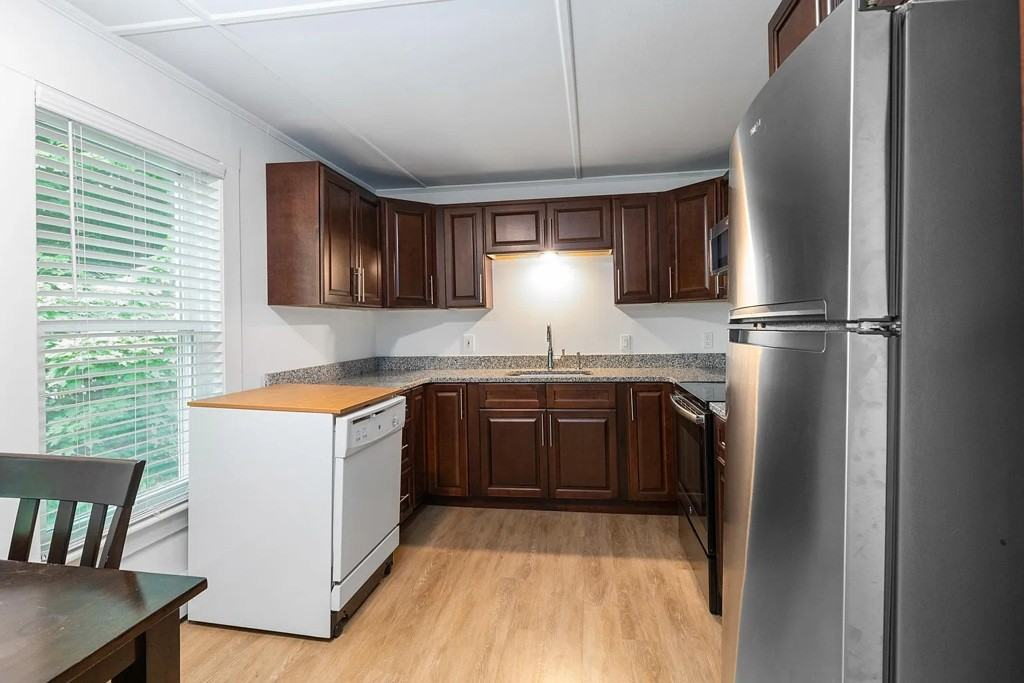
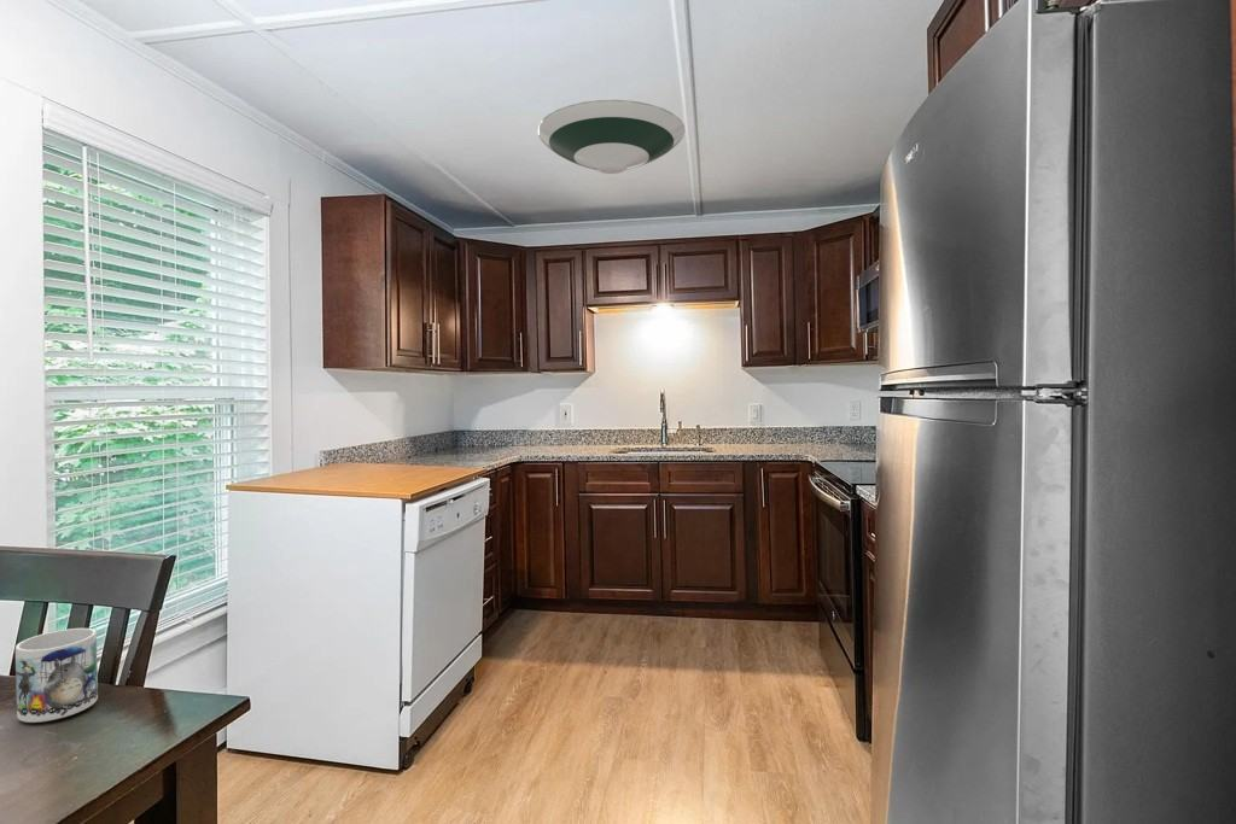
+ mug (54, 671)
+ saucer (611, 151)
